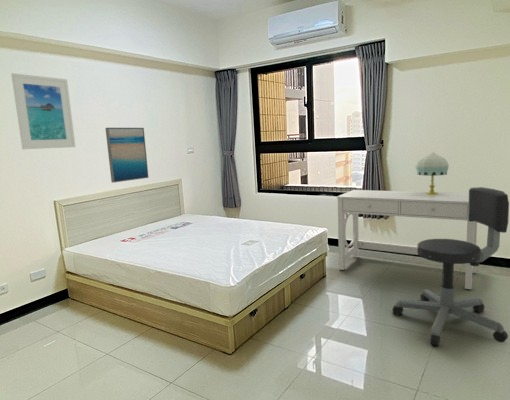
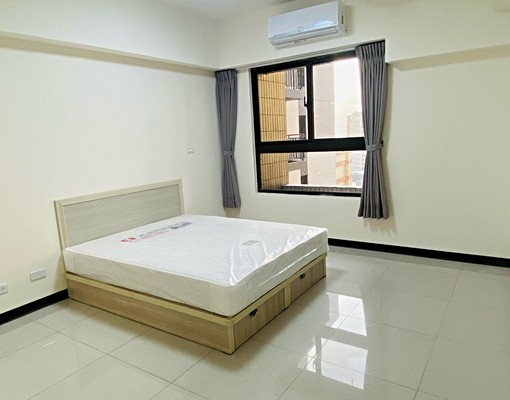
- wall art (128, 154)
- table lamp (432, 172)
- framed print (45, 112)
- office chair (448, 257)
- desk (400, 245)
